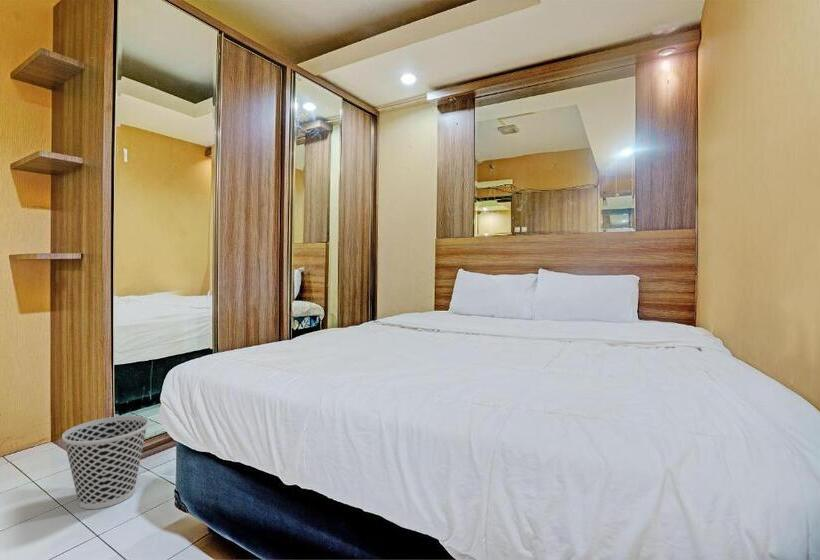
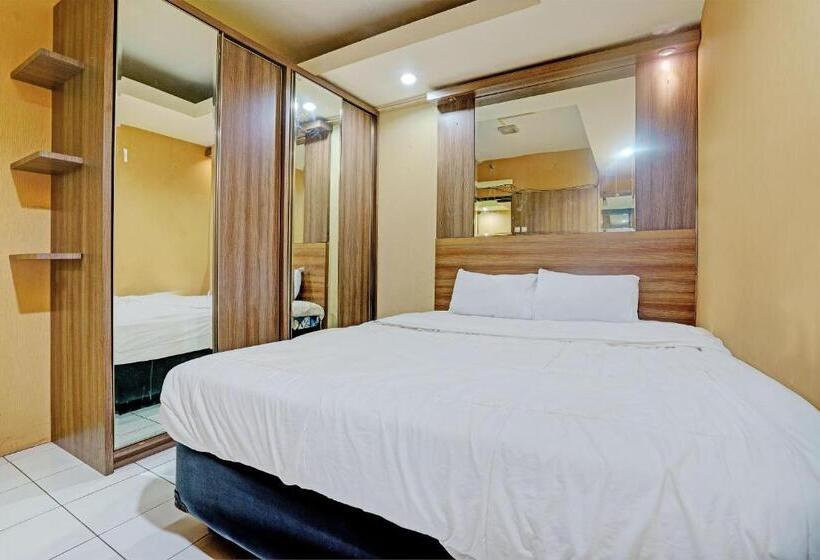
- wastebasket (107, 462)
